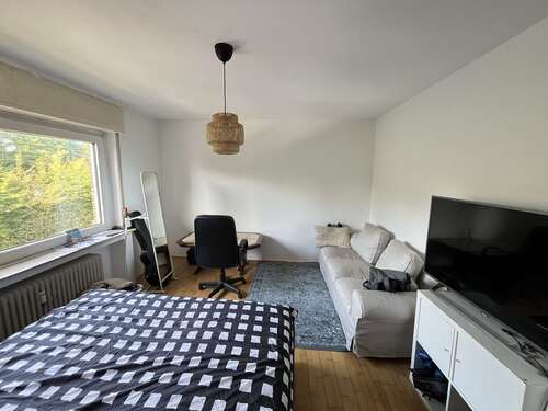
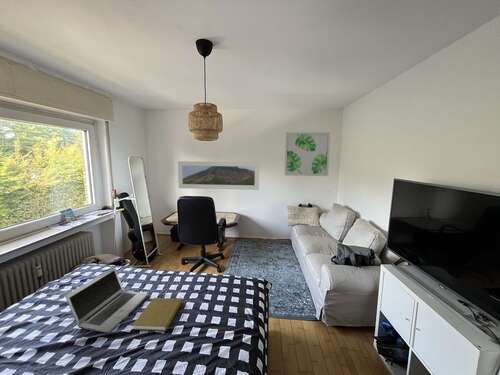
+ book (159, 312)
+ wall art (306, 154)
+ laptop (111, 295)
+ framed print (218, 175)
